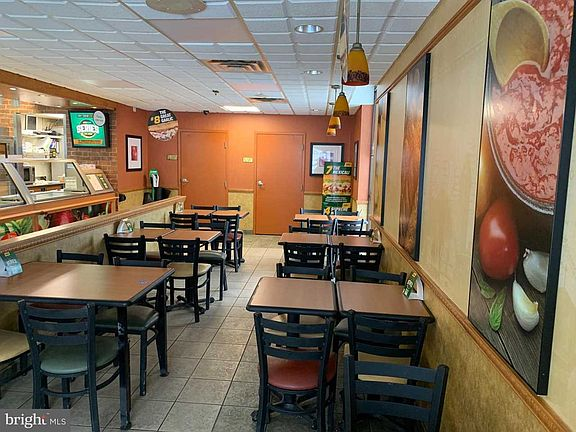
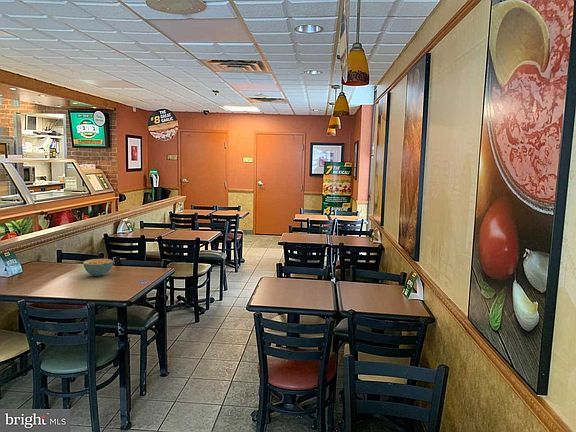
+ cereal bowl (98, 268)
